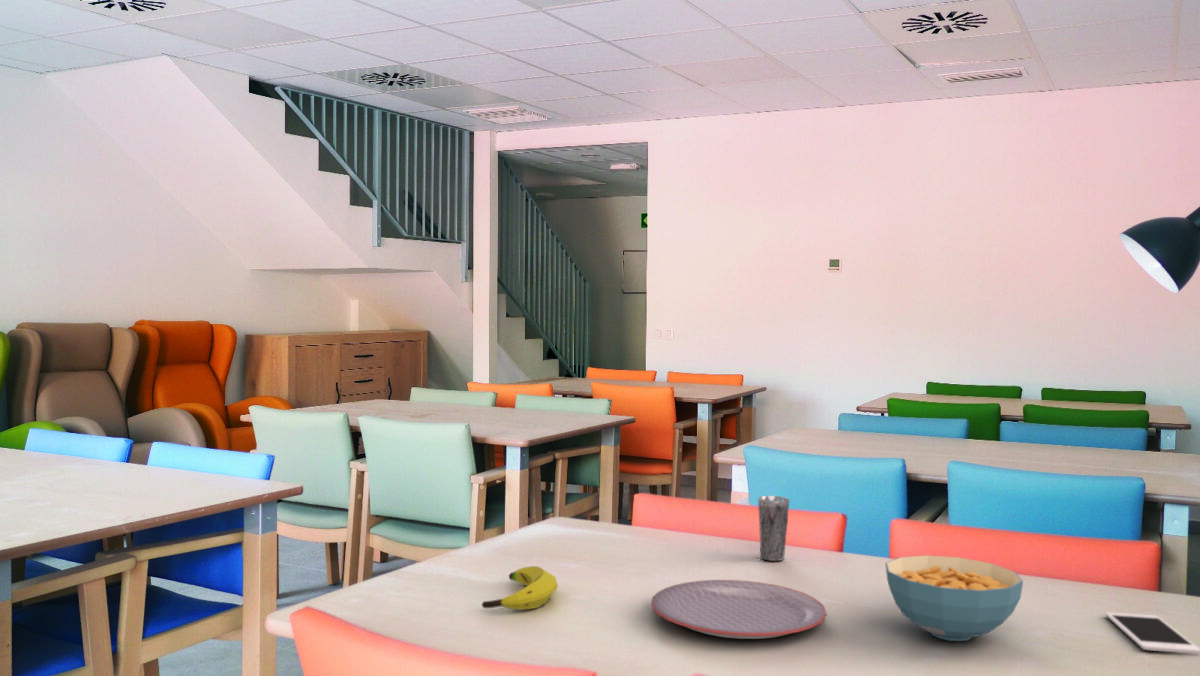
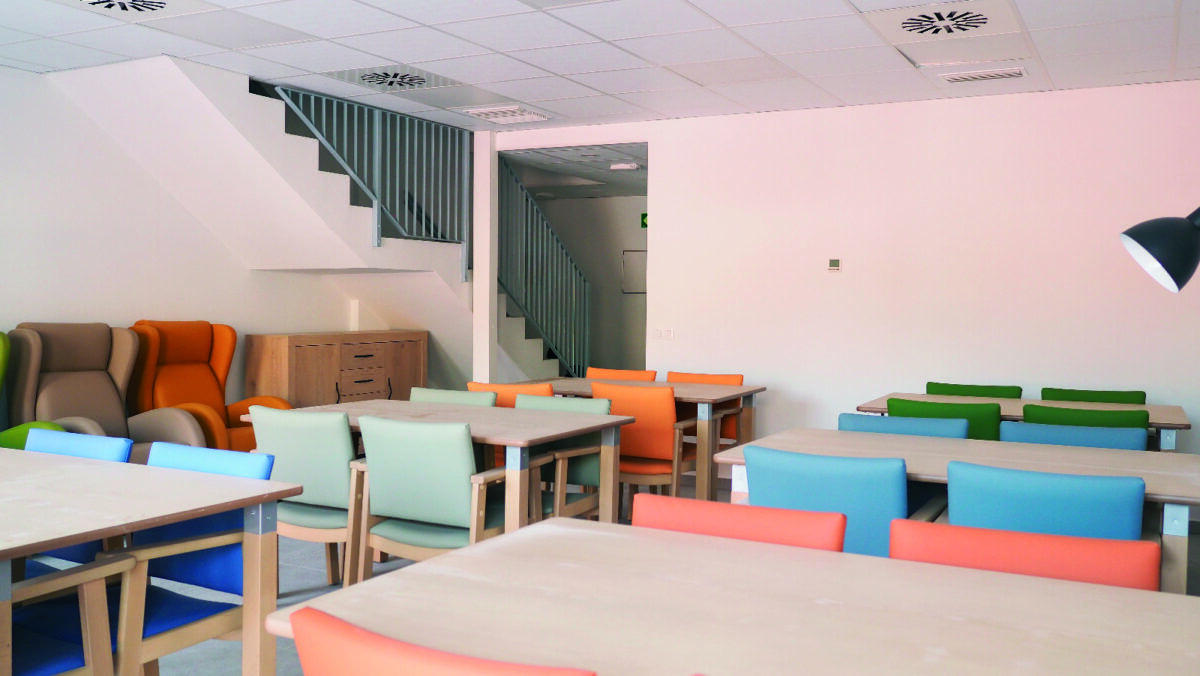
- cell phone (1150, 631)
- banana (515, 581)
- cereal bowl (951, 603)
- plate (737, 611)
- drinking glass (773, 528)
